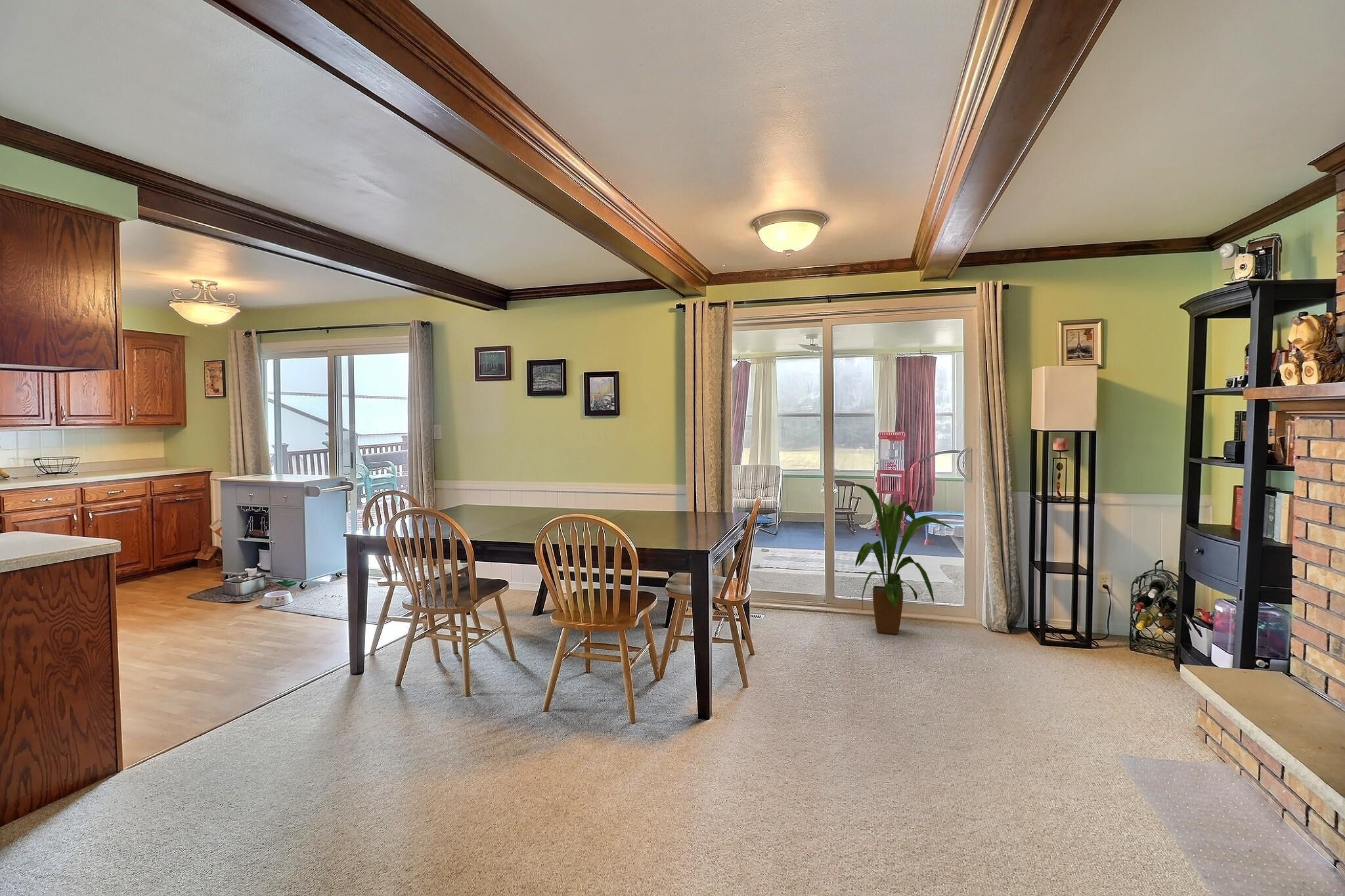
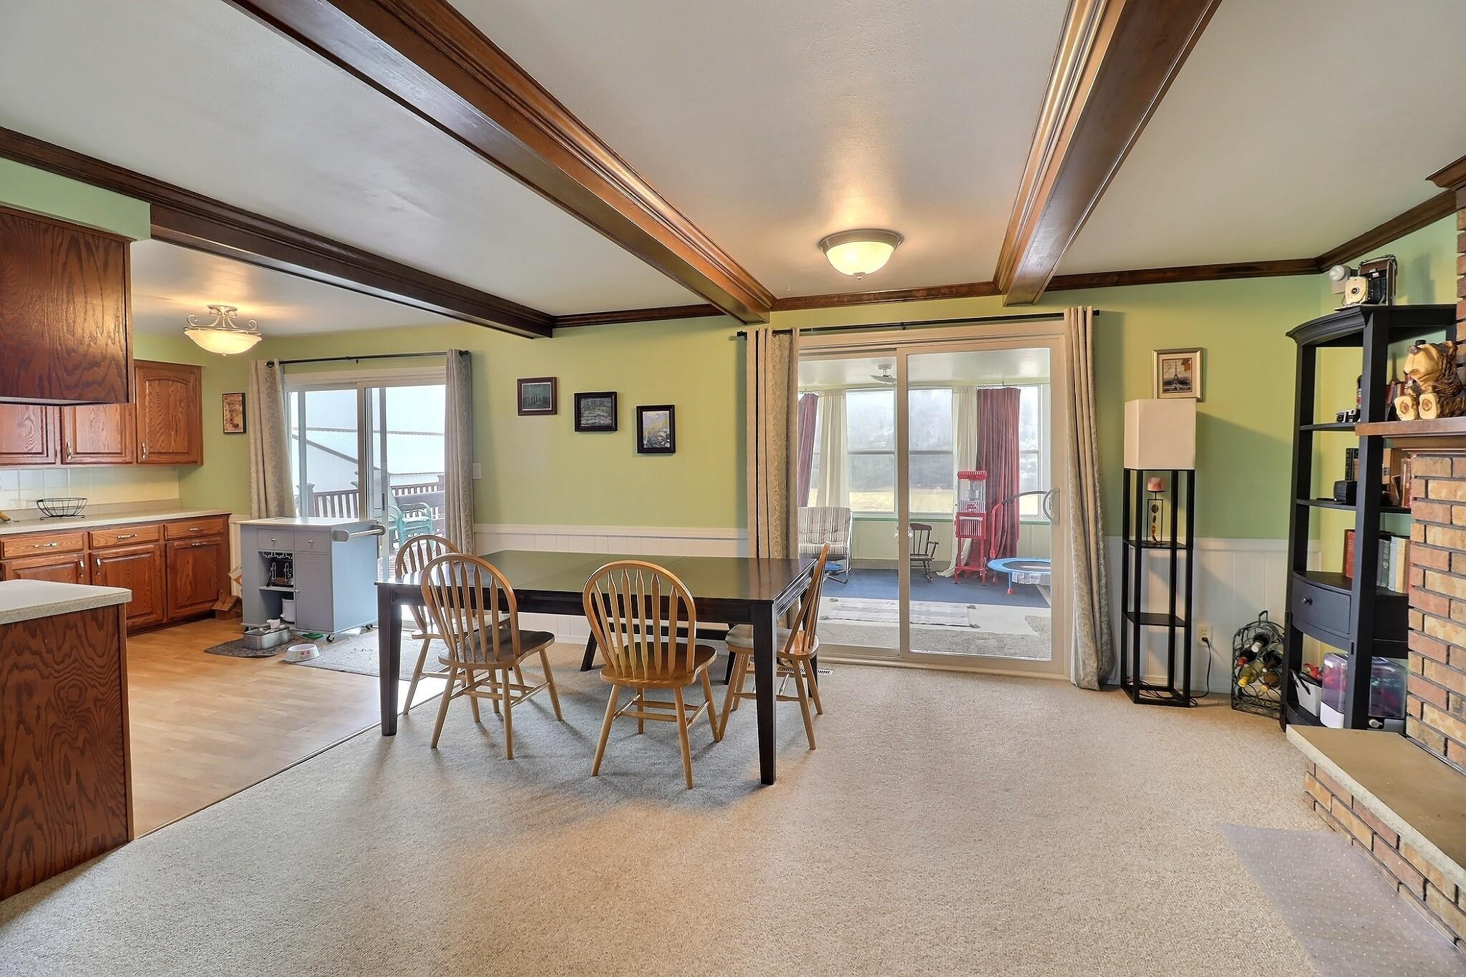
- house plant (902, 559)
